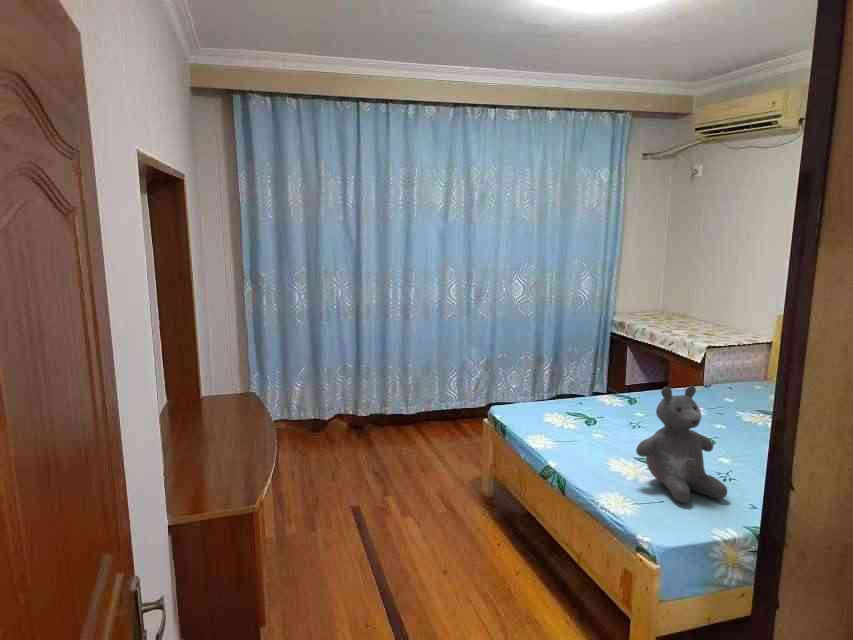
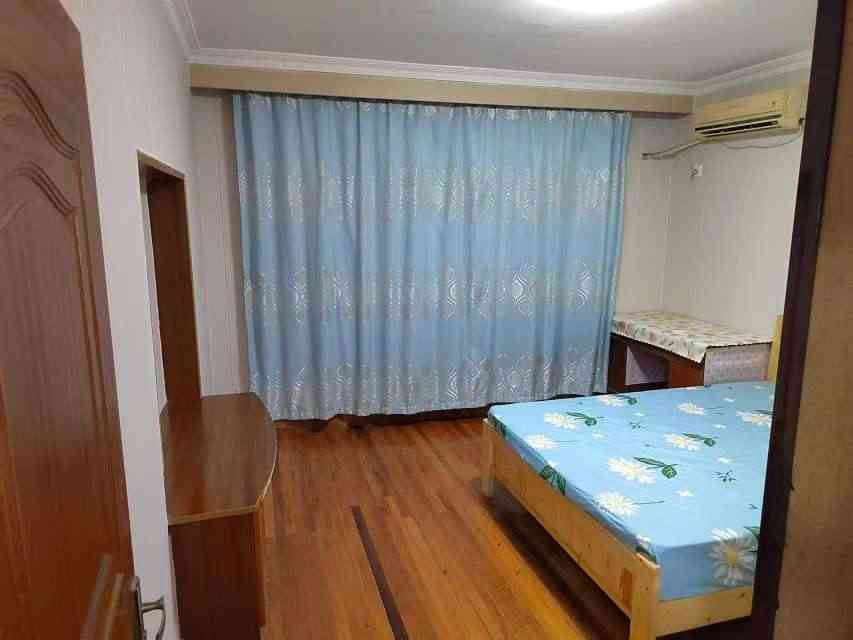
- teddy bear (685, 440)
